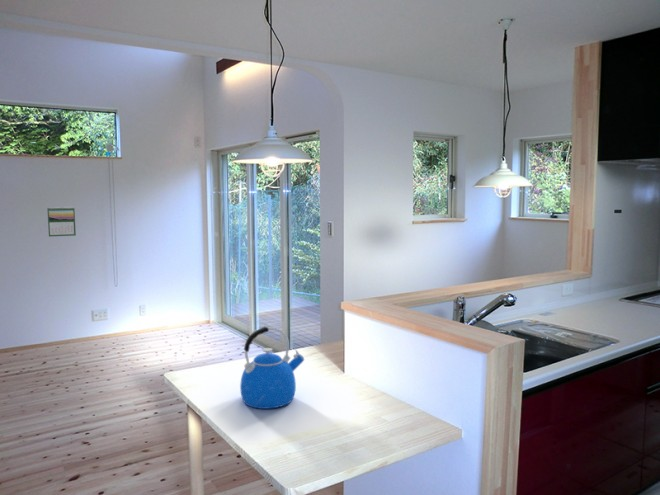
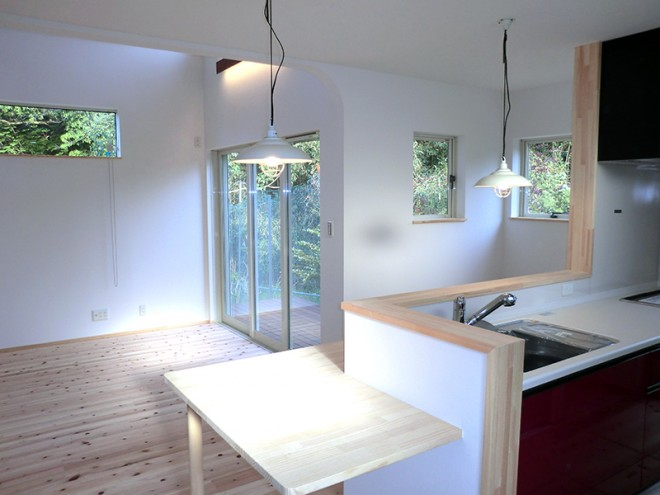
- kettle (273, 362)
- calendar (61, 221)
